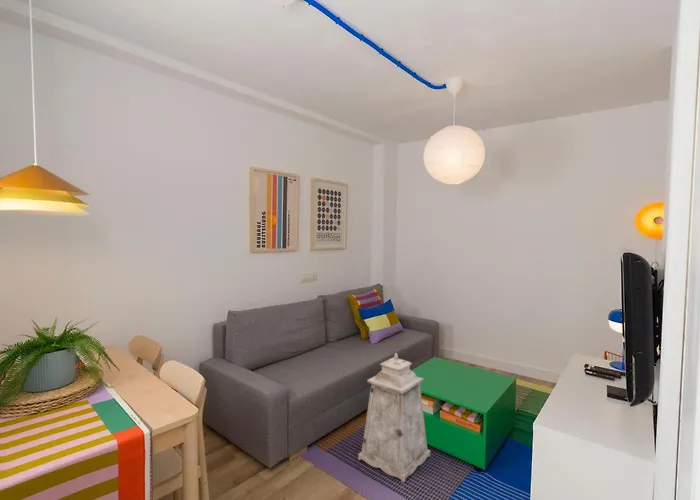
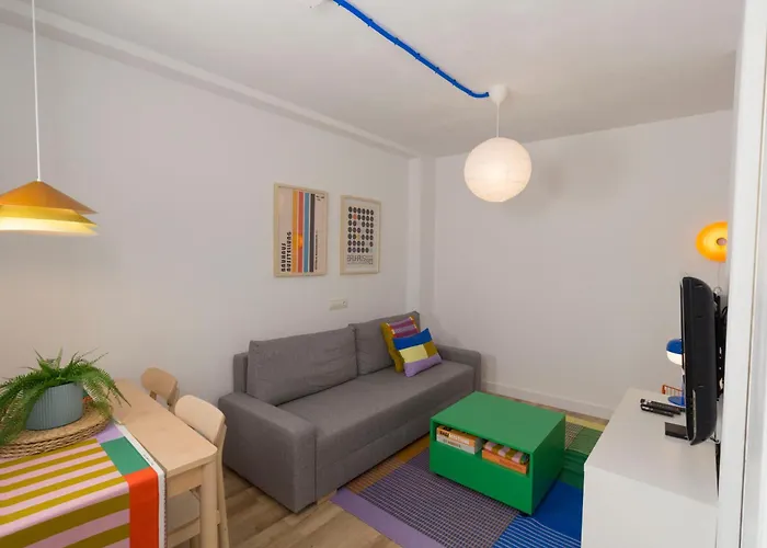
- lantern (395, 405)
